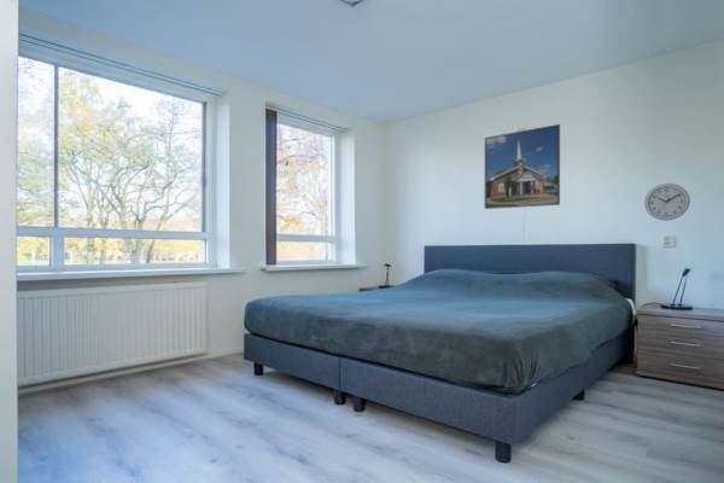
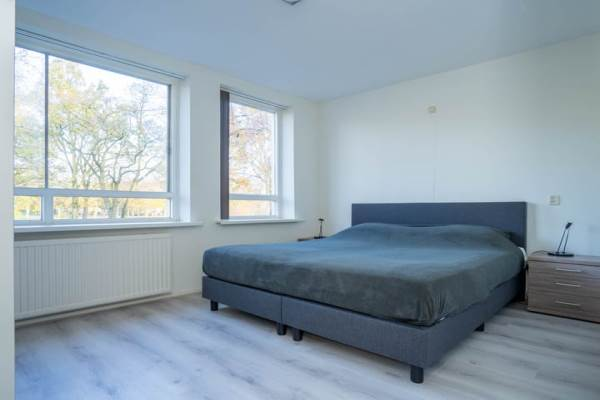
- wall clock (666, 202)
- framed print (519, 169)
